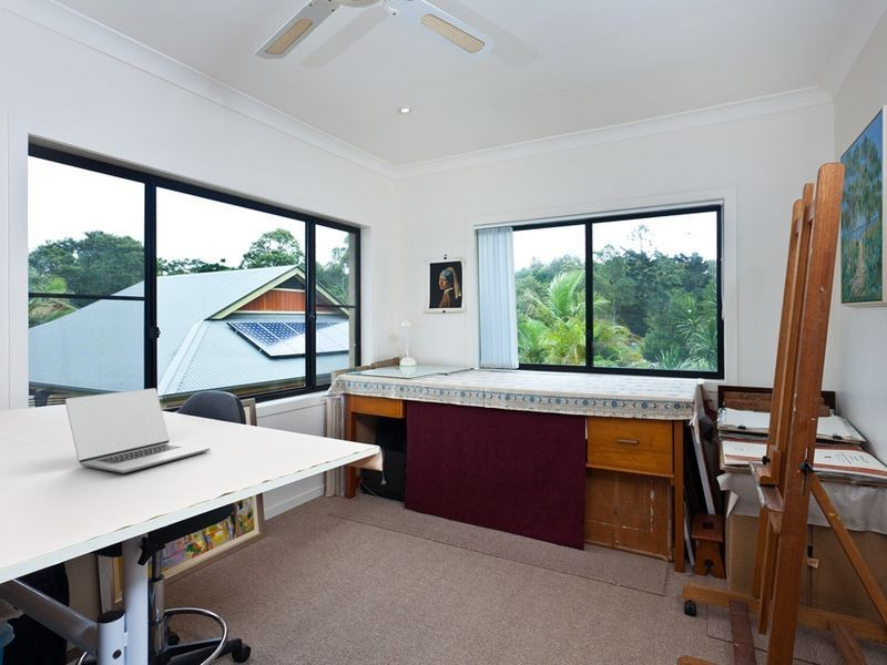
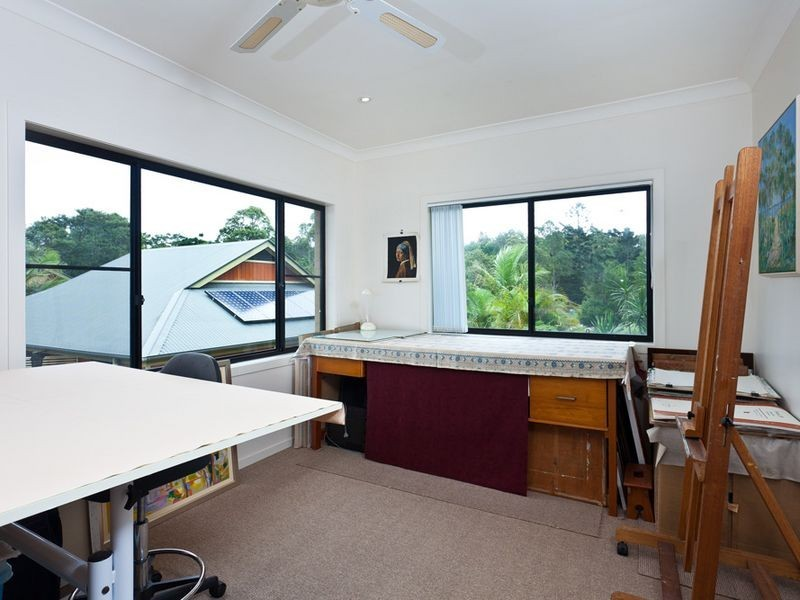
- laptop (141, 426)
